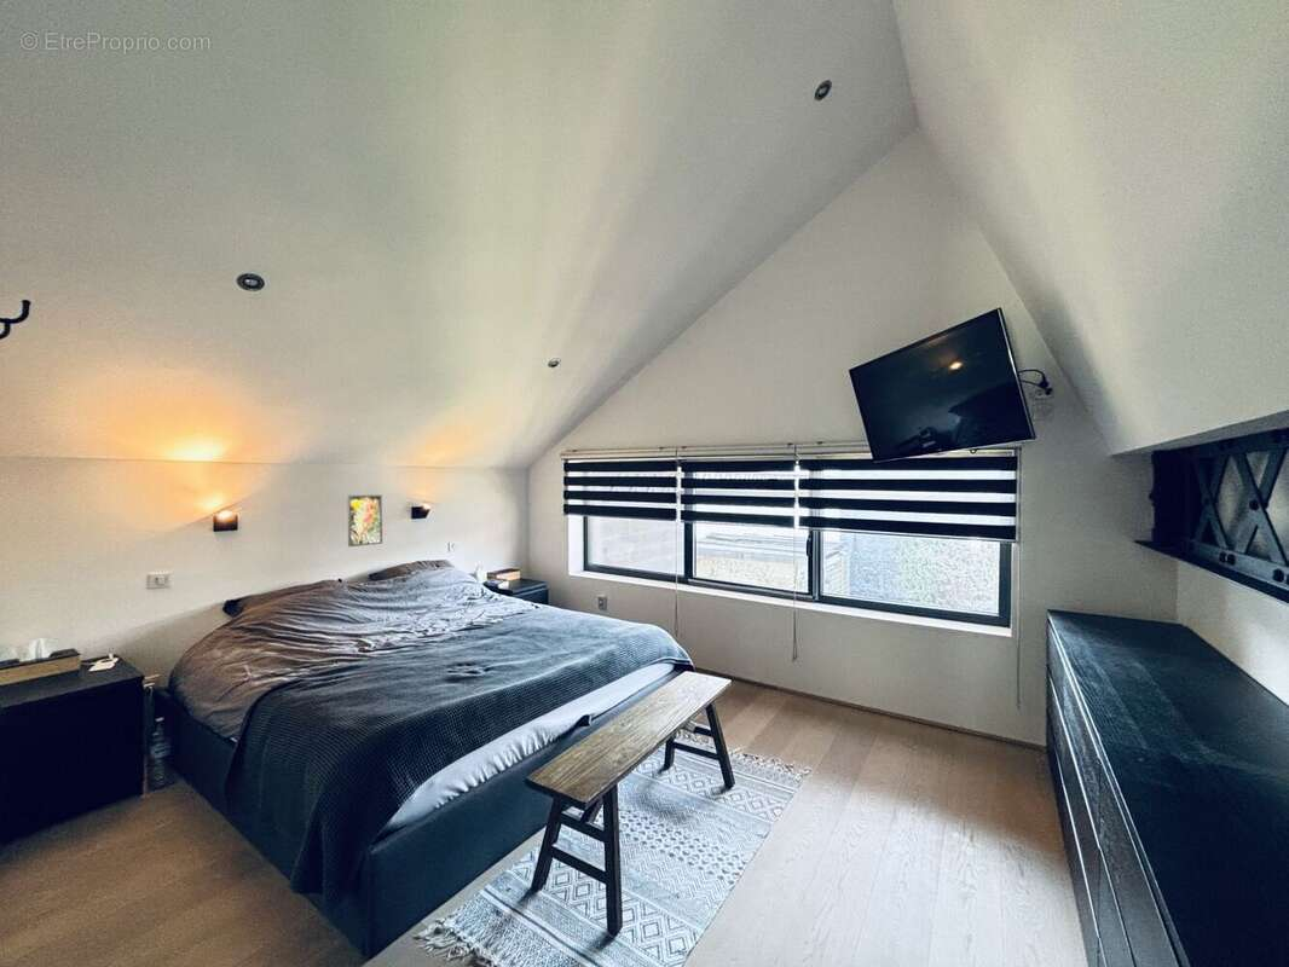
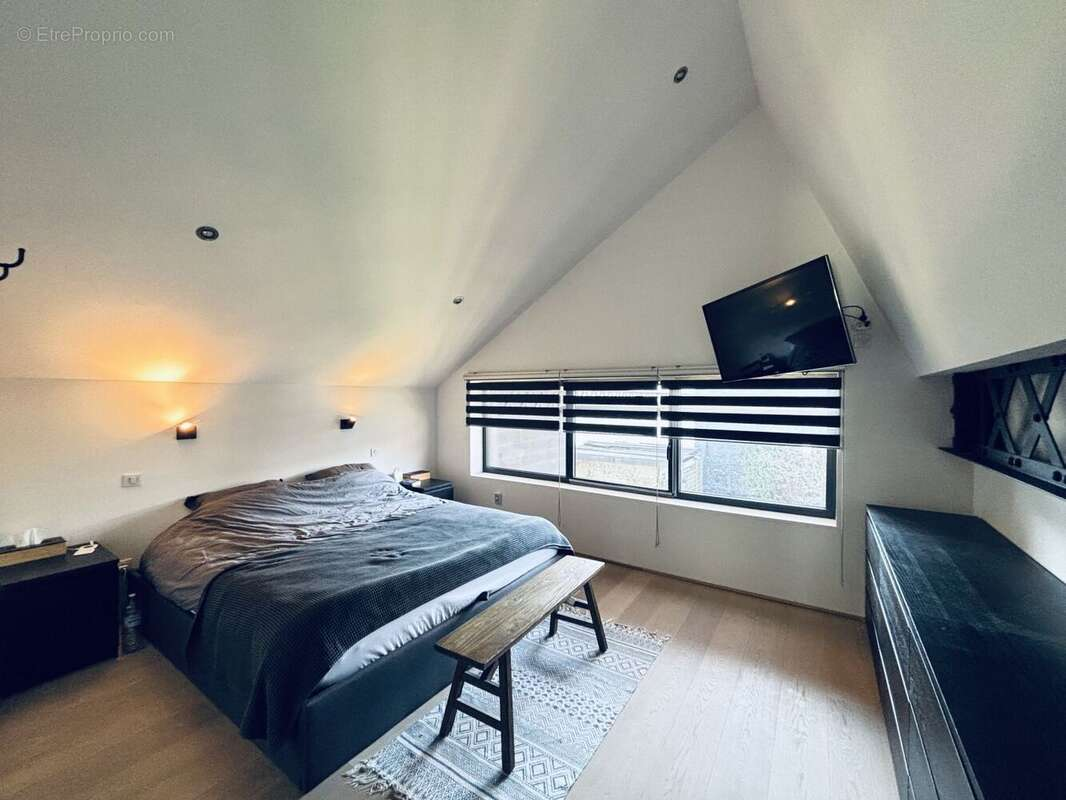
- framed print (365, 520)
